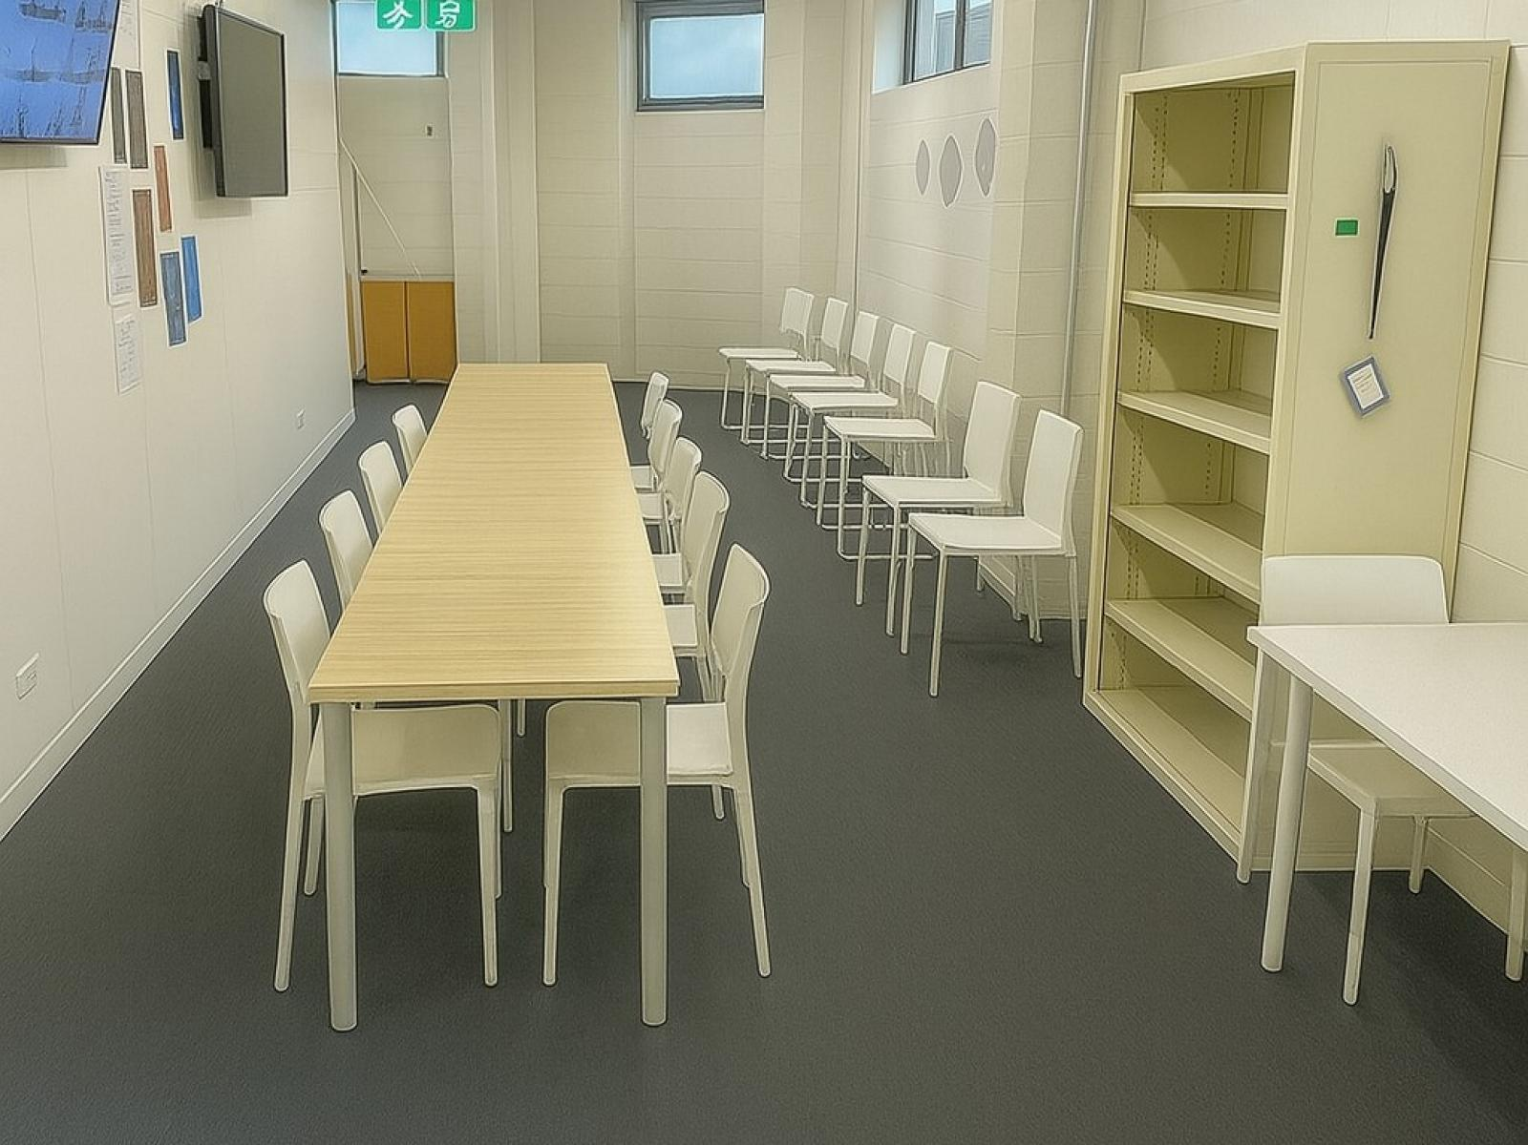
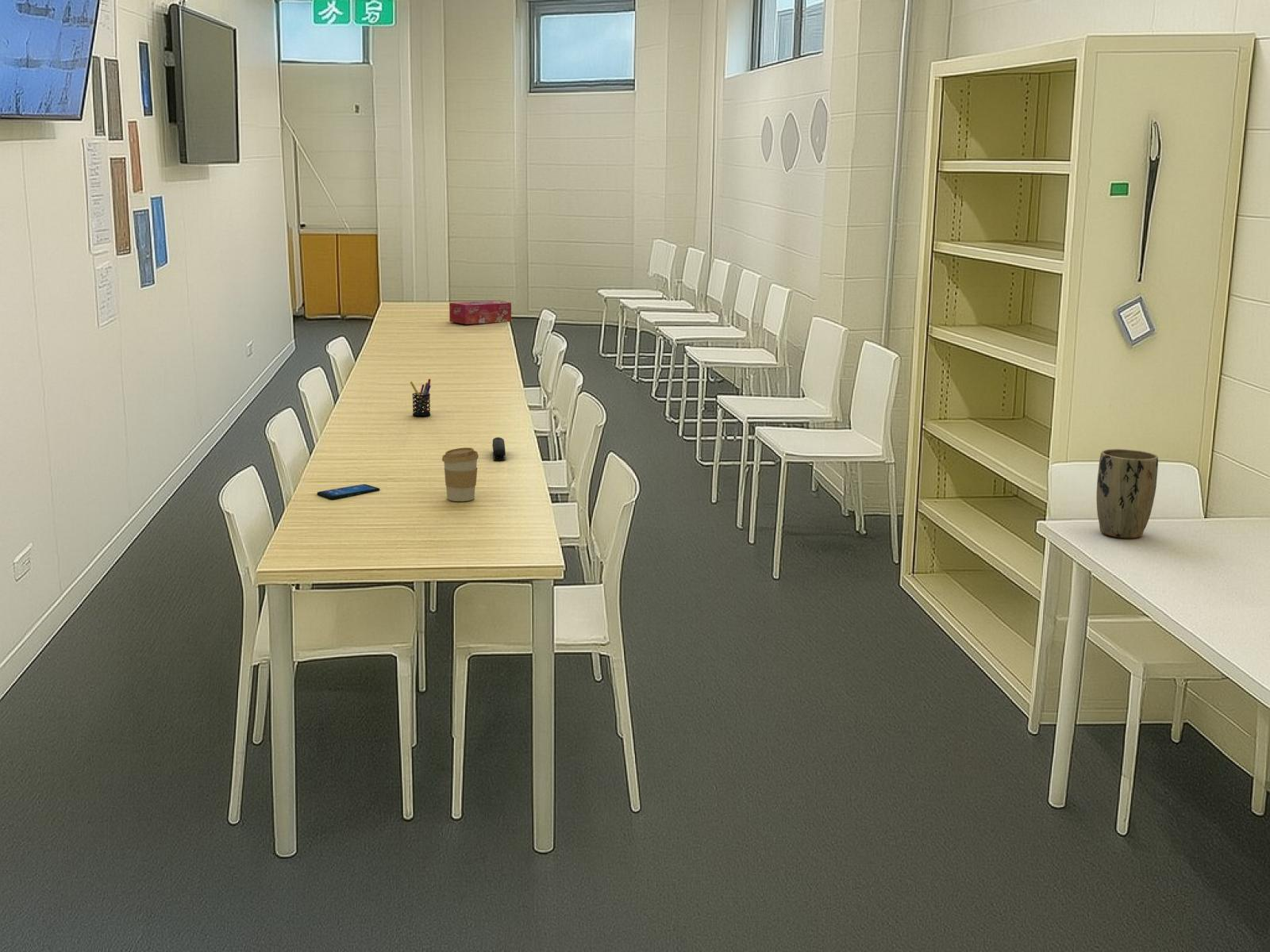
+ pen holder (423, 396)
+ plant pot (1125, 493)
+ tissue box (480, 312)
+ stapler (498, 448)
+ smartphone (348, 491)
+ coffee cup (460, 474)
